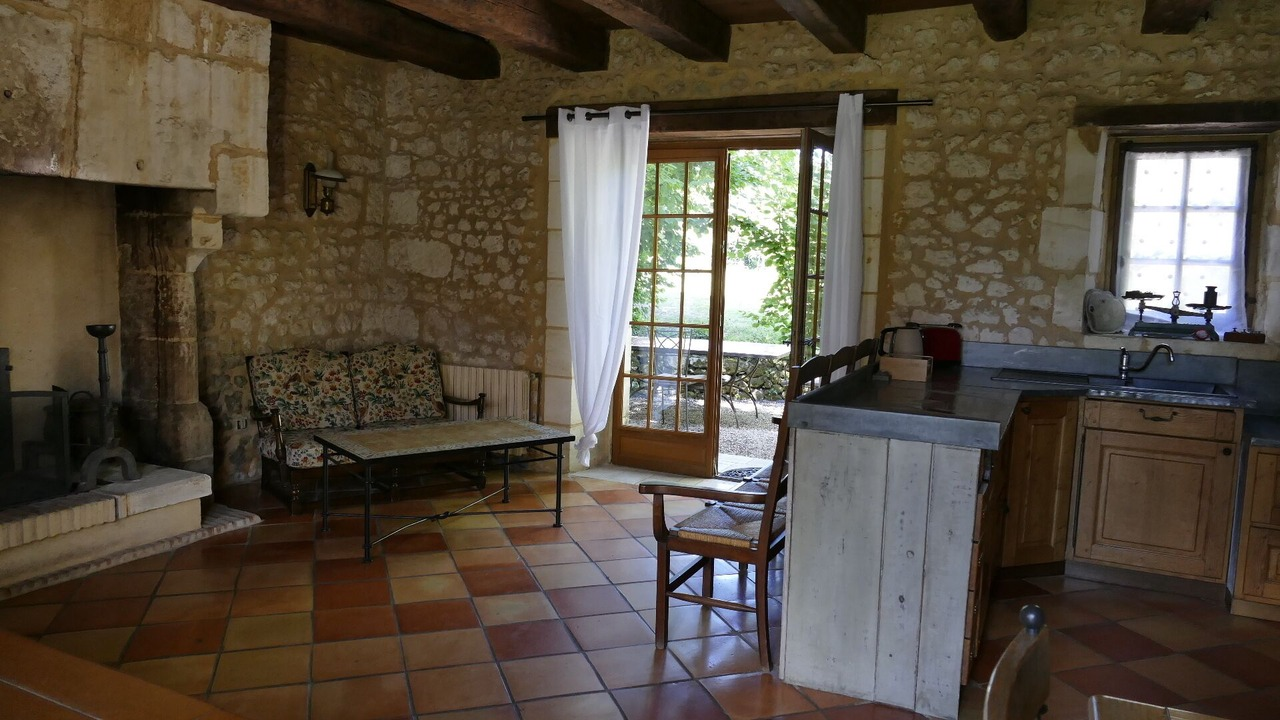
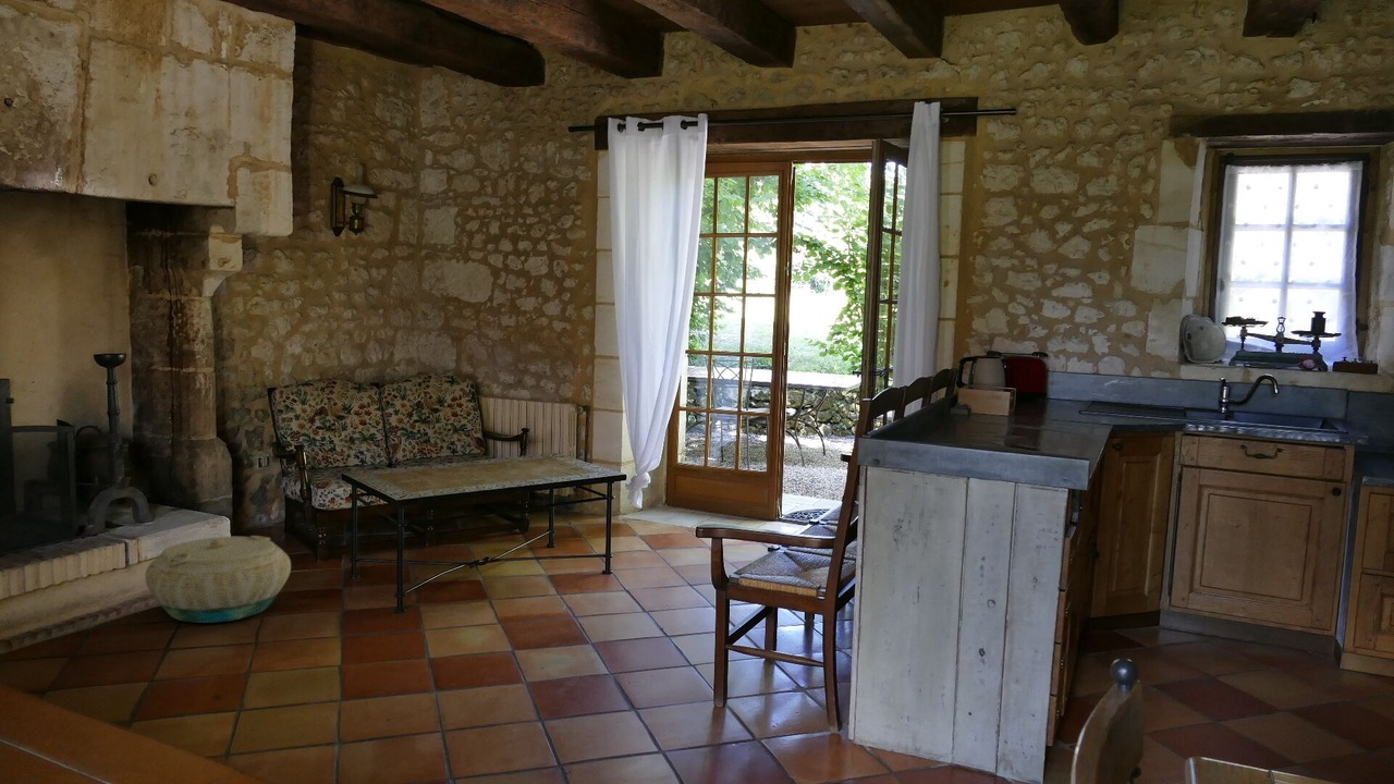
+ basket (220, 575)
